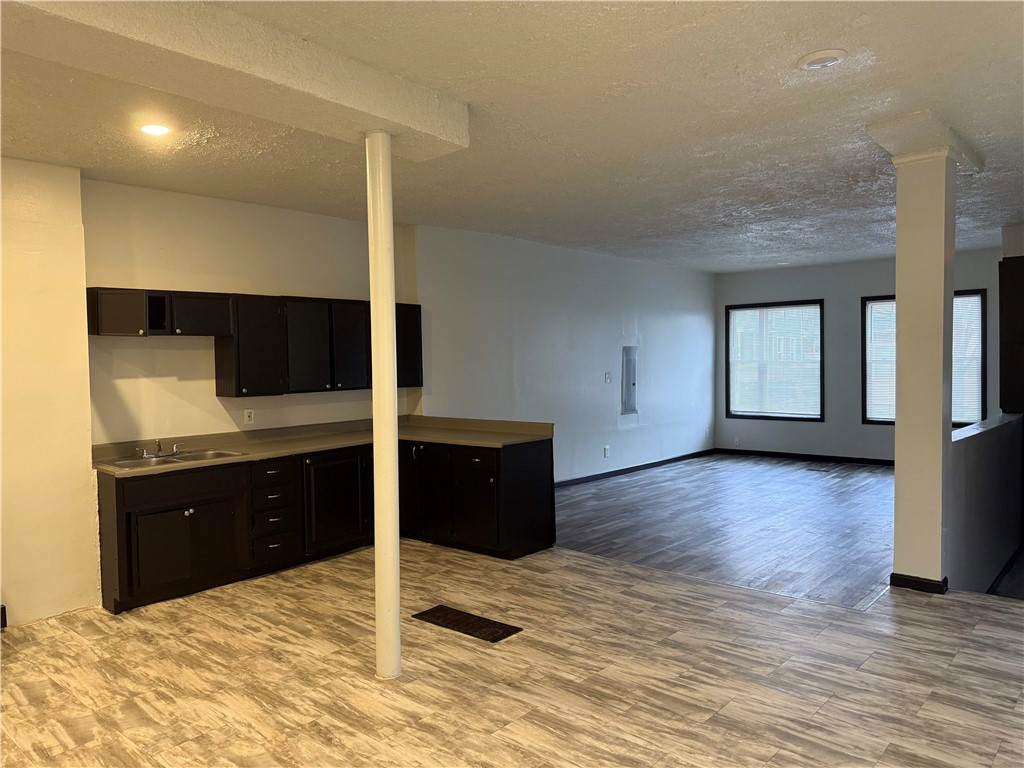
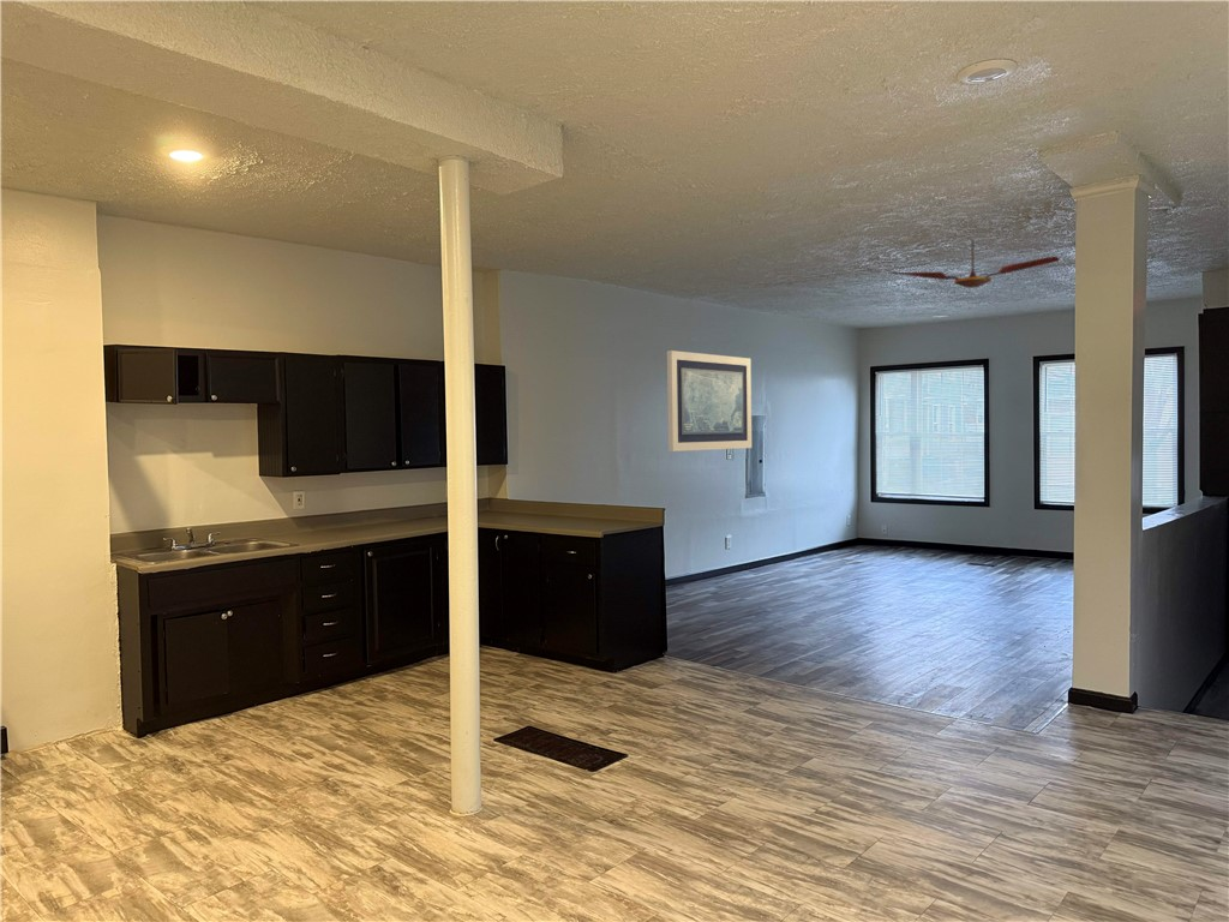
+ ceiling fan (971, 265)
+ wall art (712, 402)
